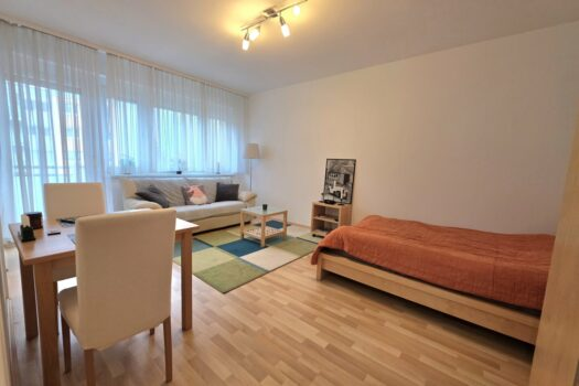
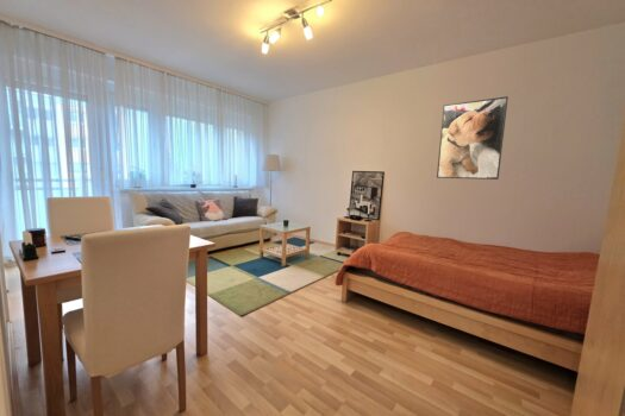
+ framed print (469, 140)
